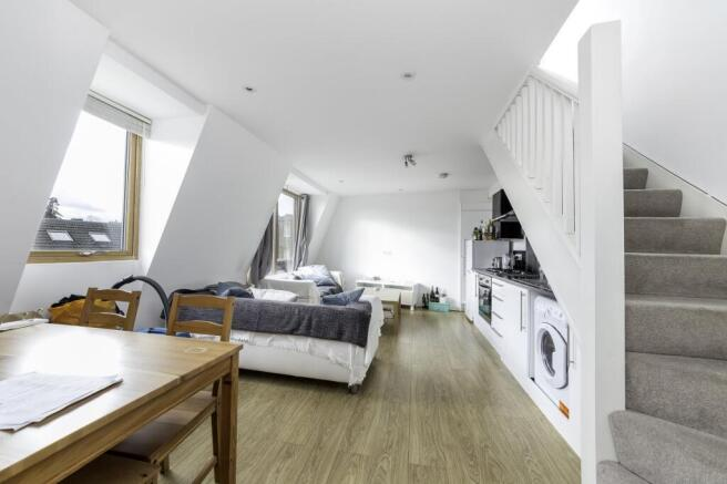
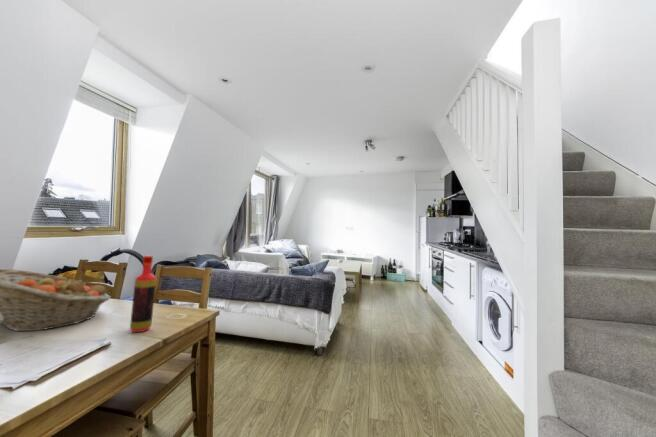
+ bottle (144, 292)
+ fruit basket (49, 293)
